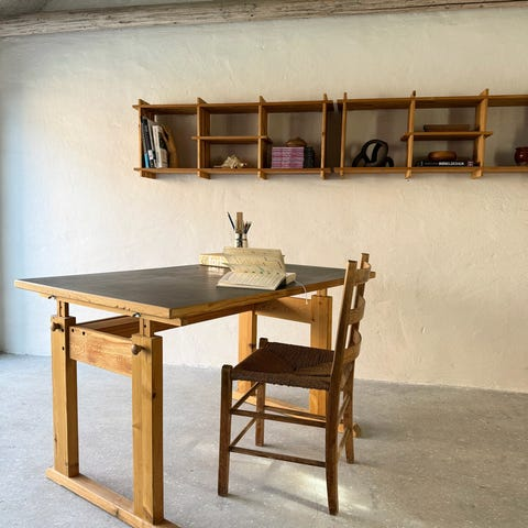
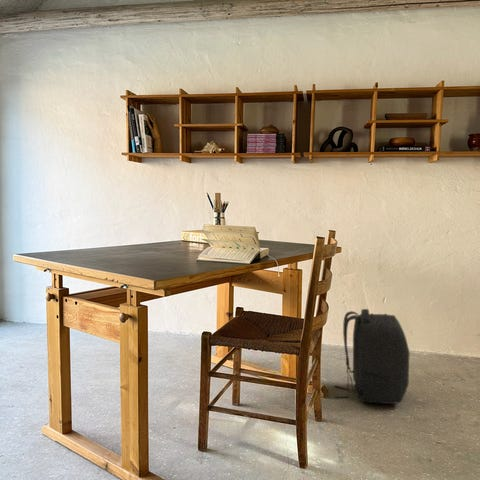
+ backpack (370, 352)
